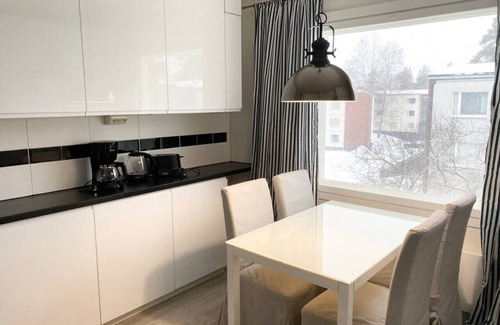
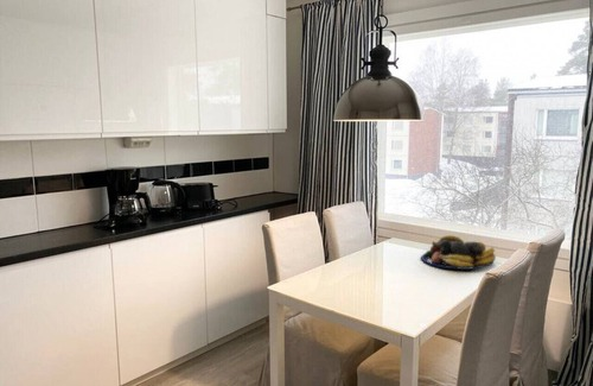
+ fruit bowl (455, 248)
